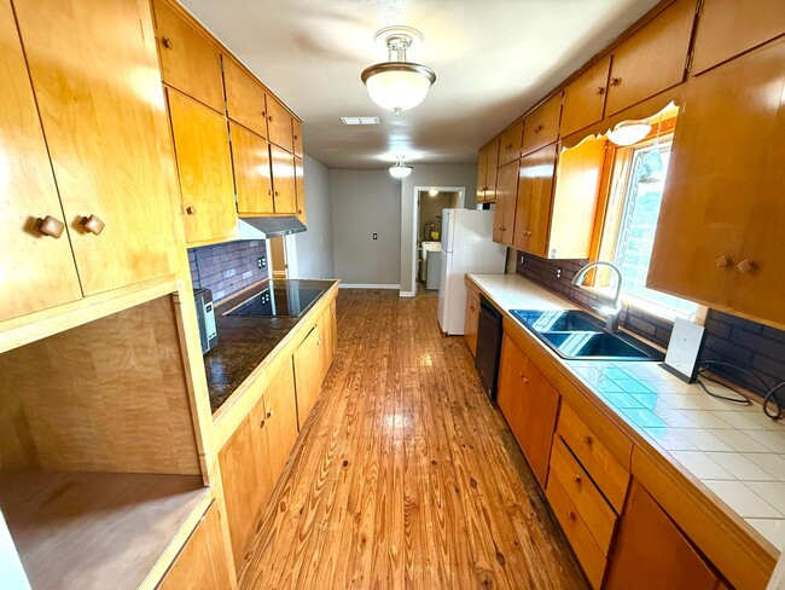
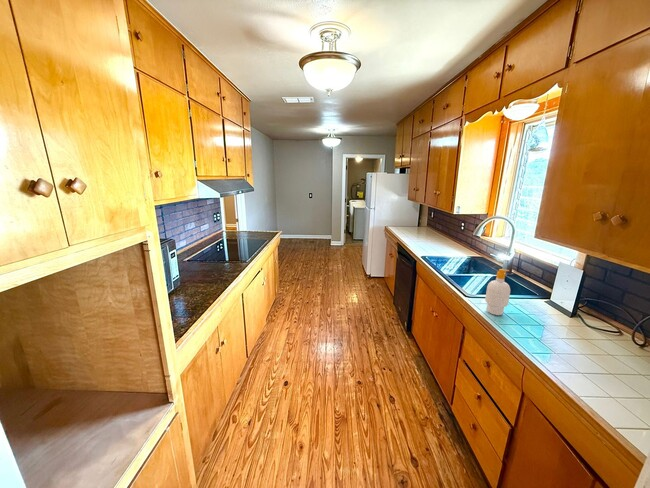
+ soap bottle (498, 291)
